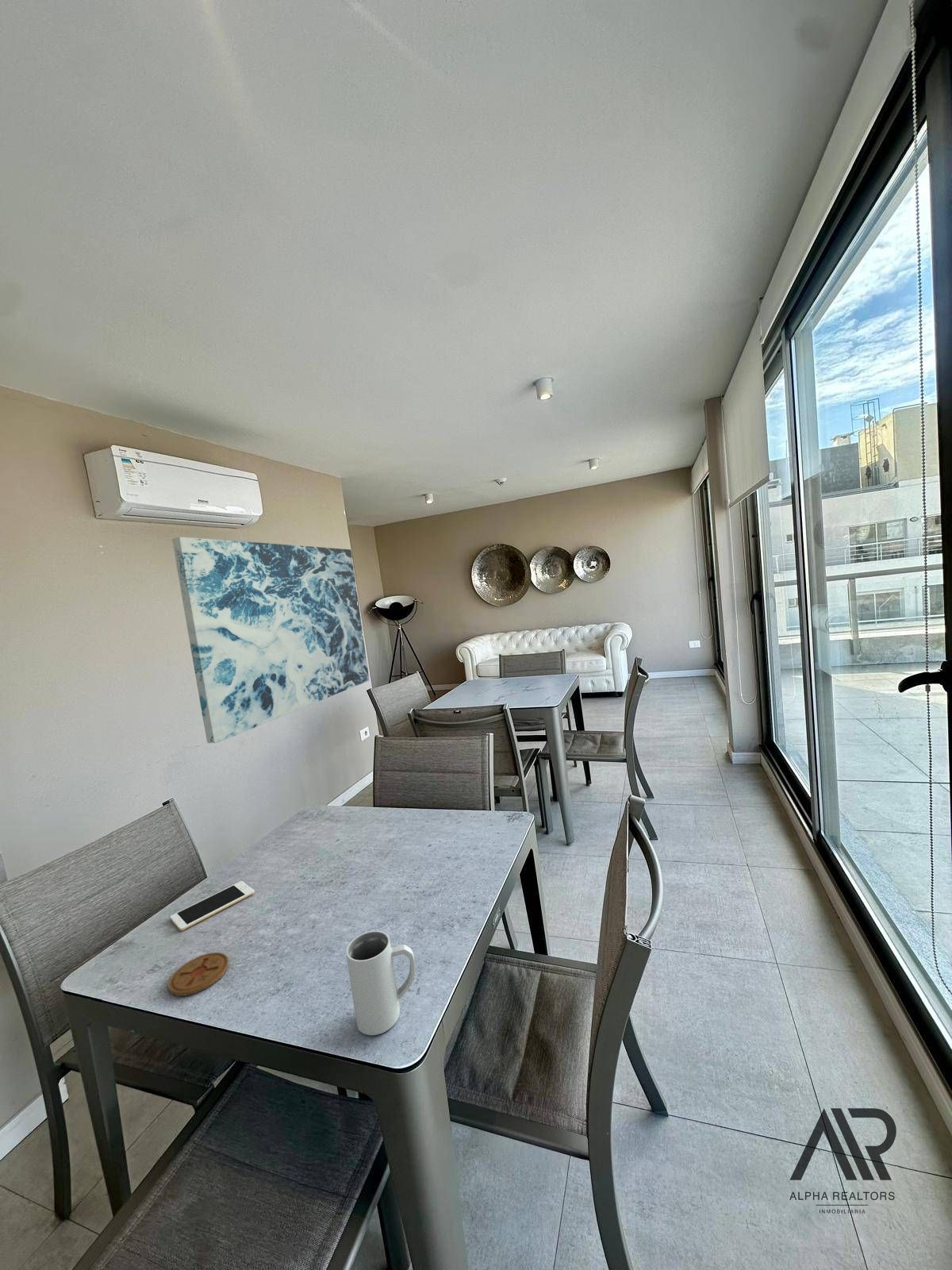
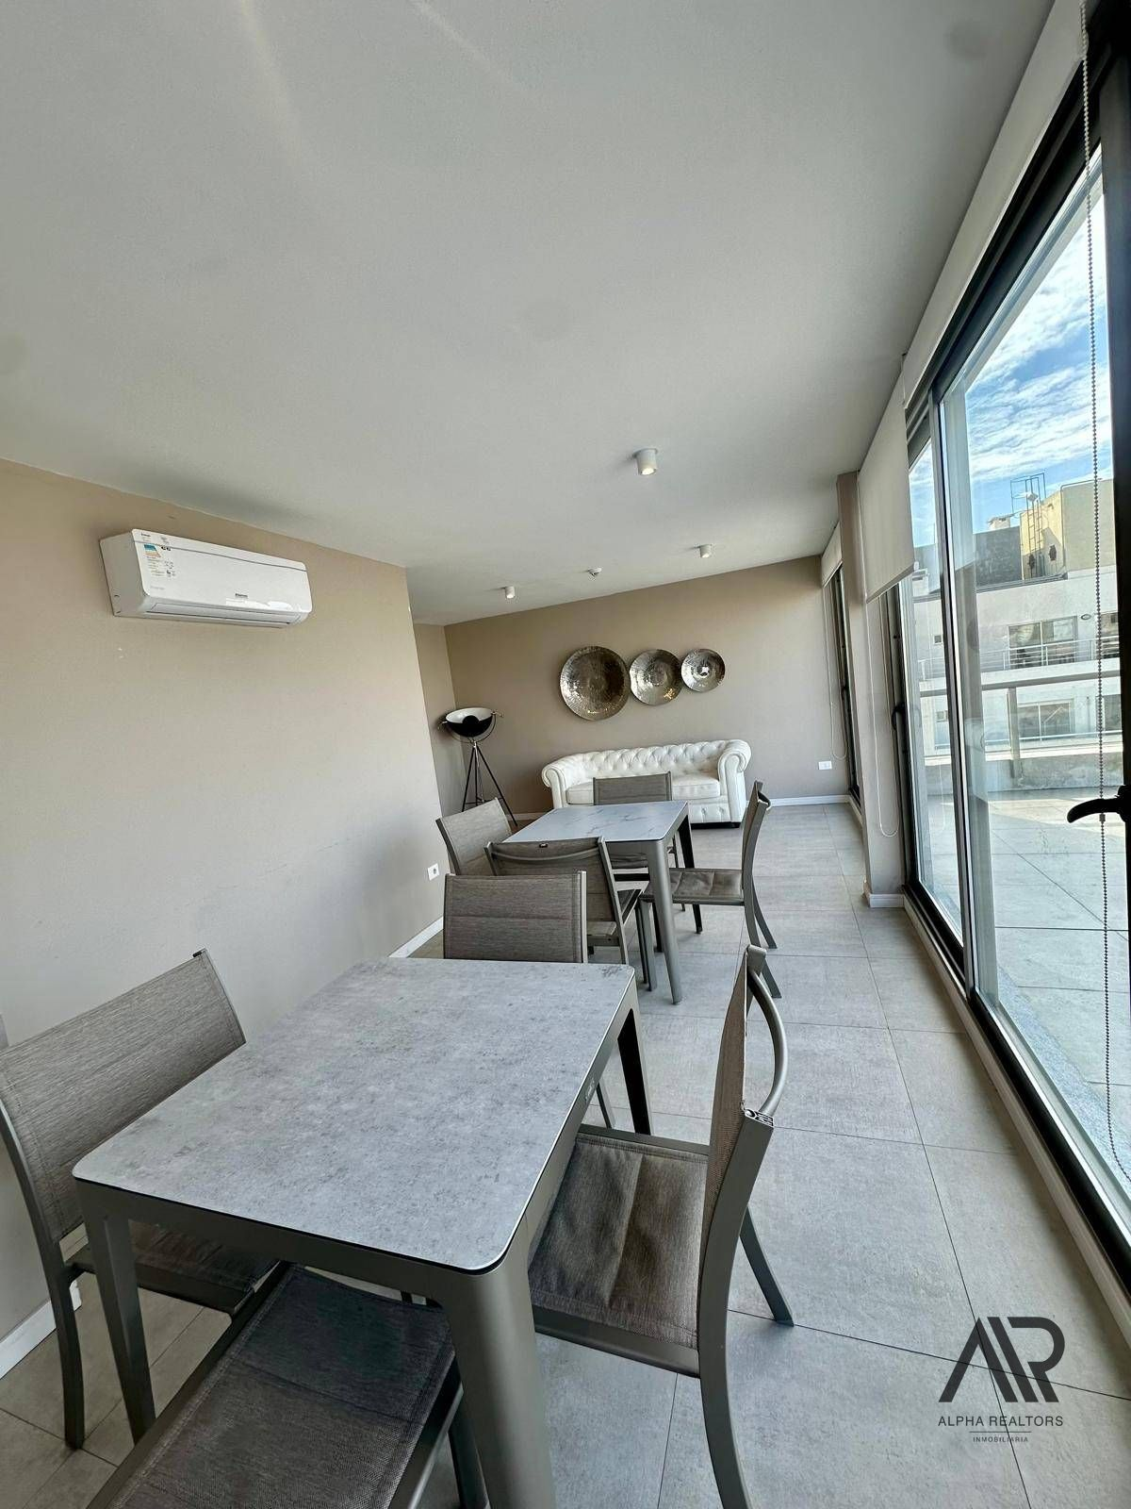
- mug (383, 978)
- wall art (294, 626)
- cell phone (213, 904)
- coaster (199, 972)
